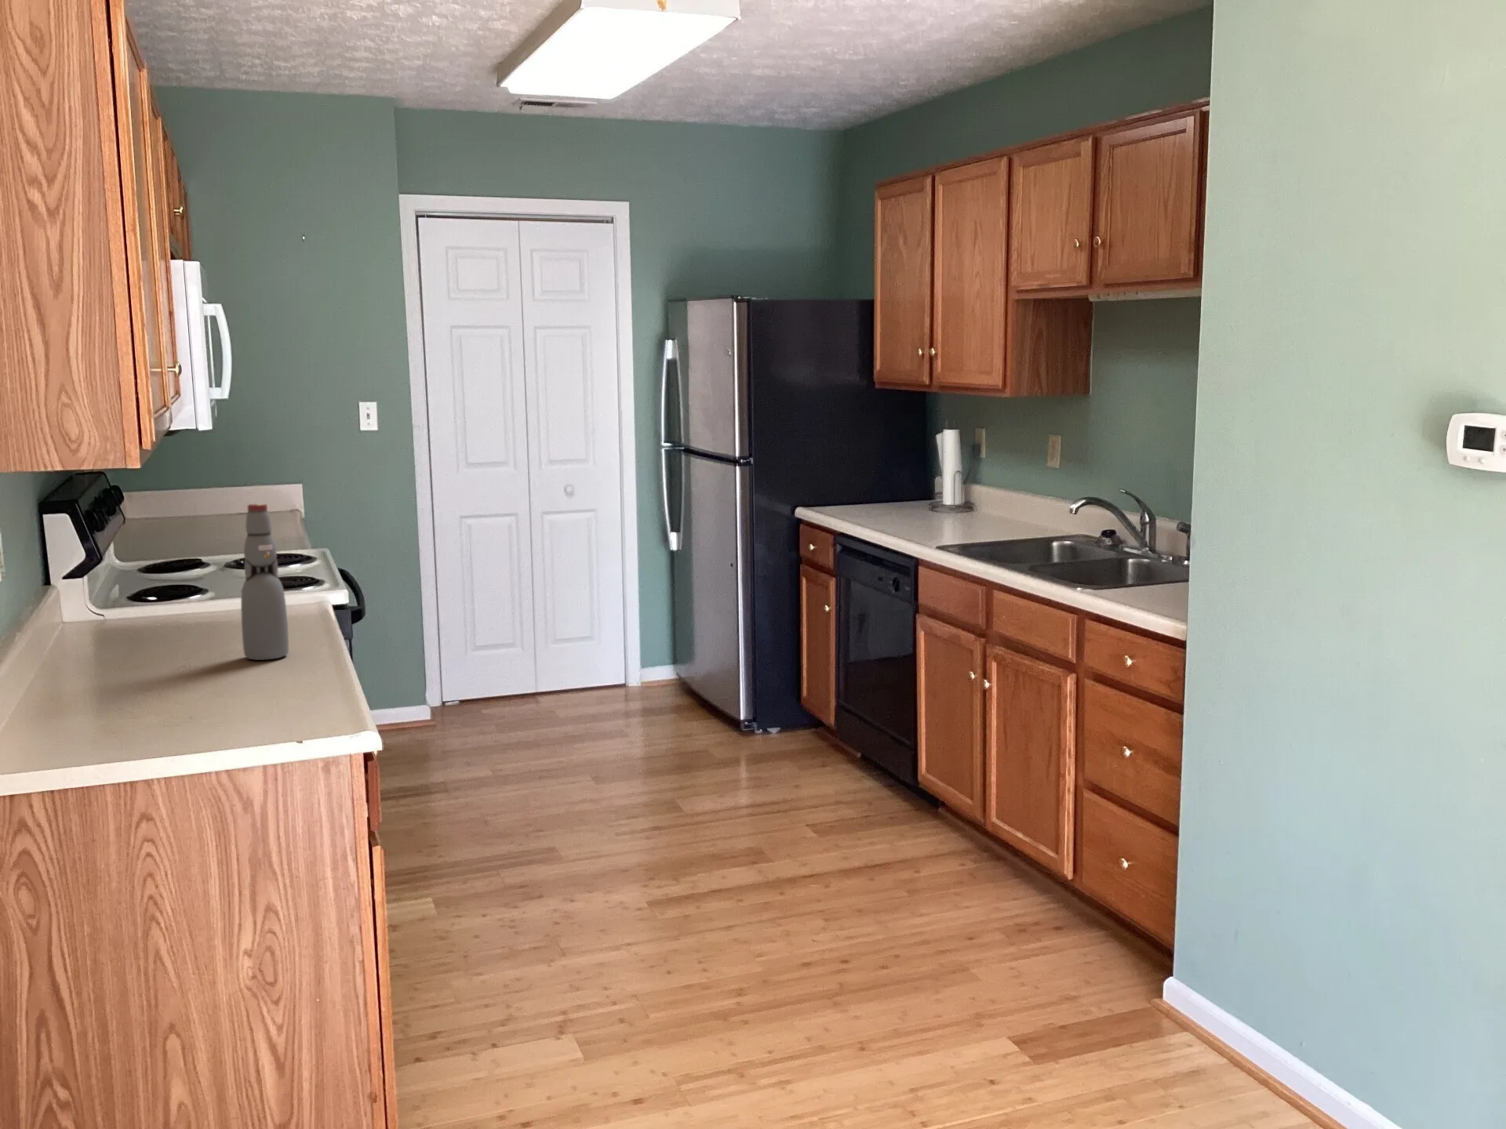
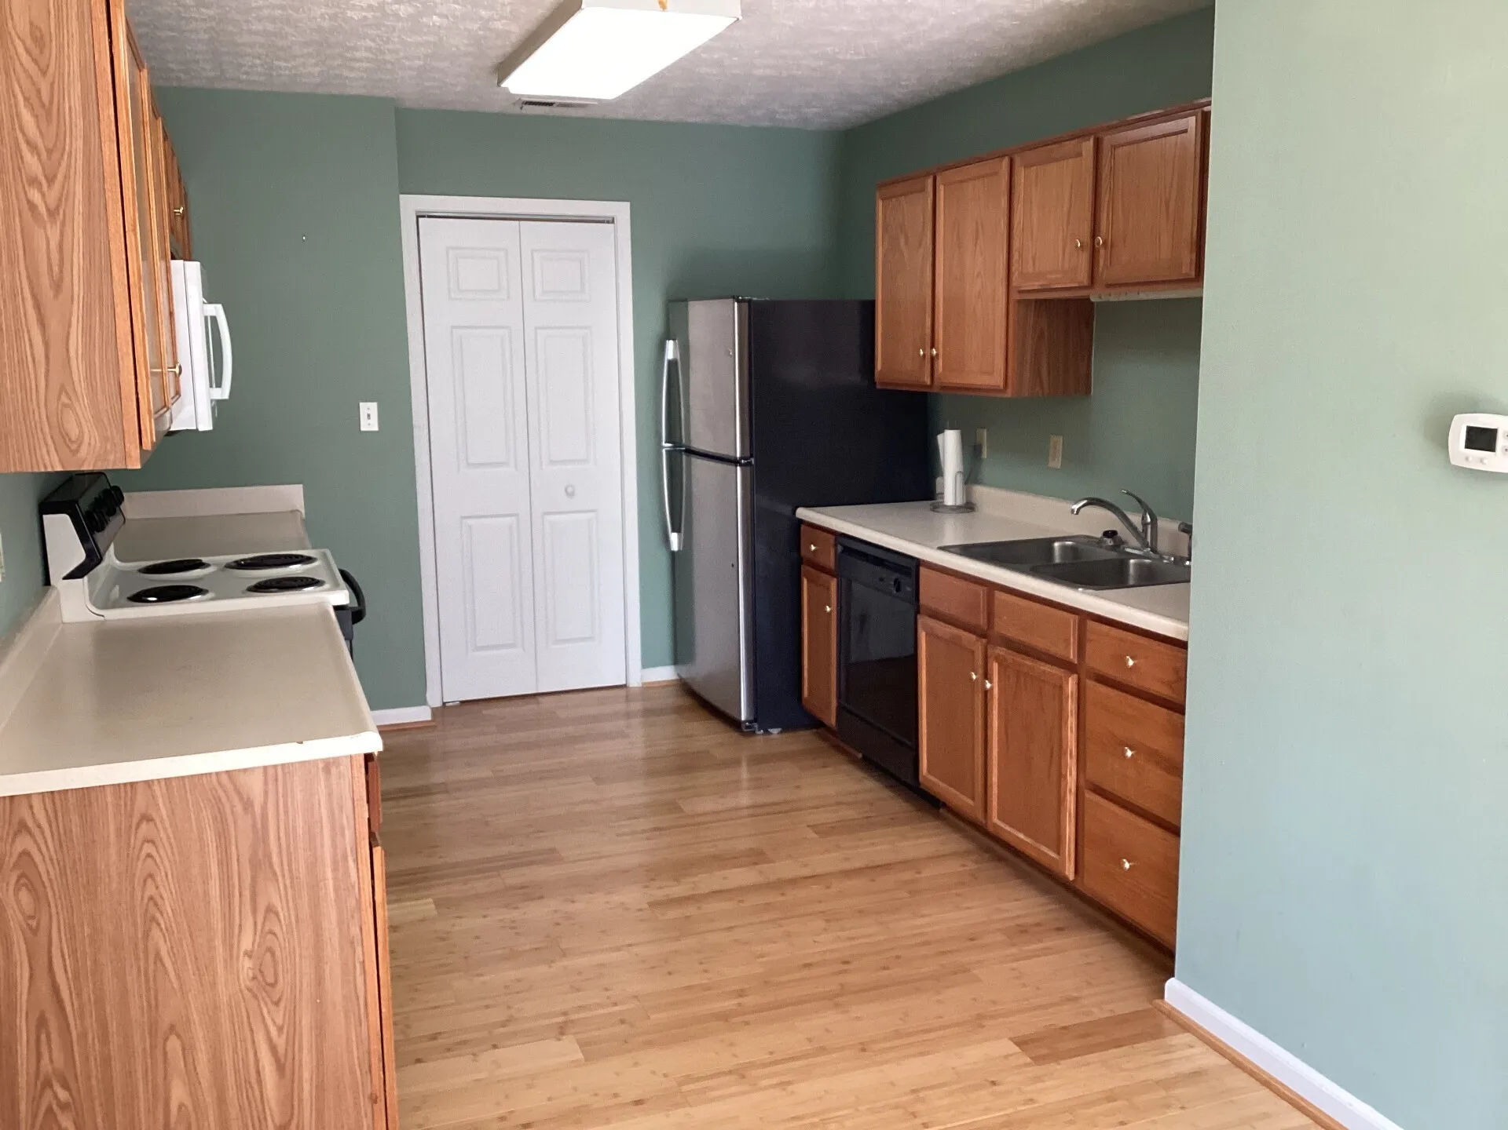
- bottle (262, 580)
